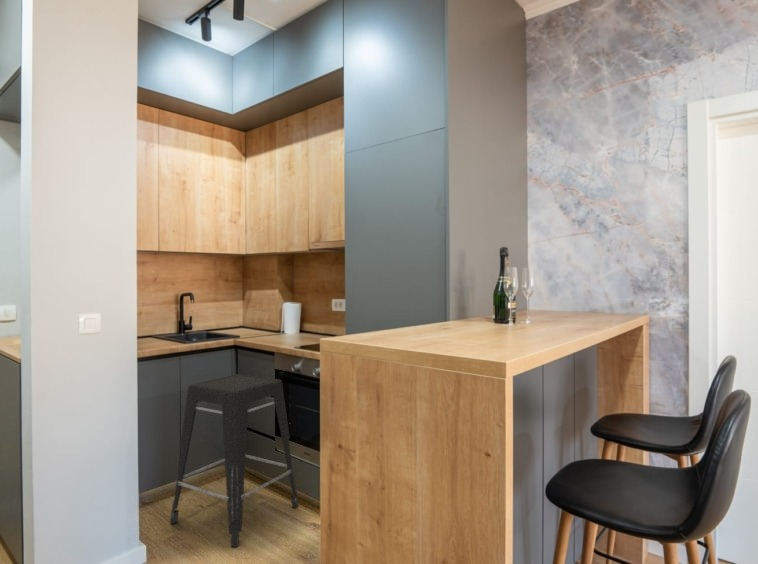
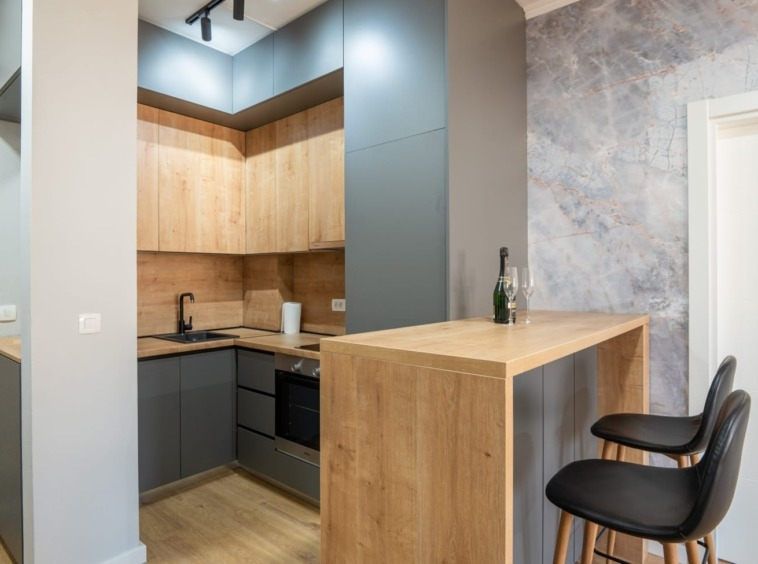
- stool (236, 448)
